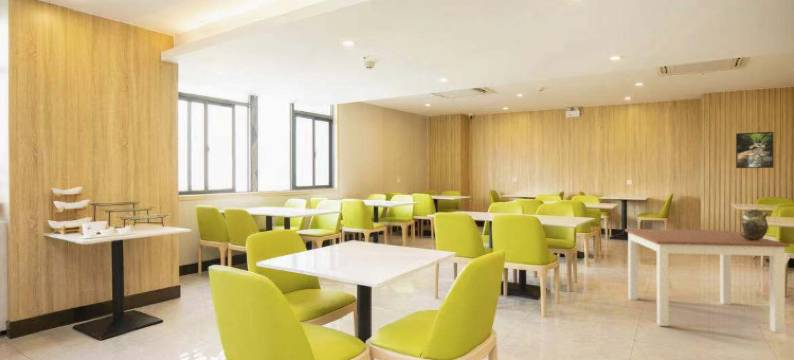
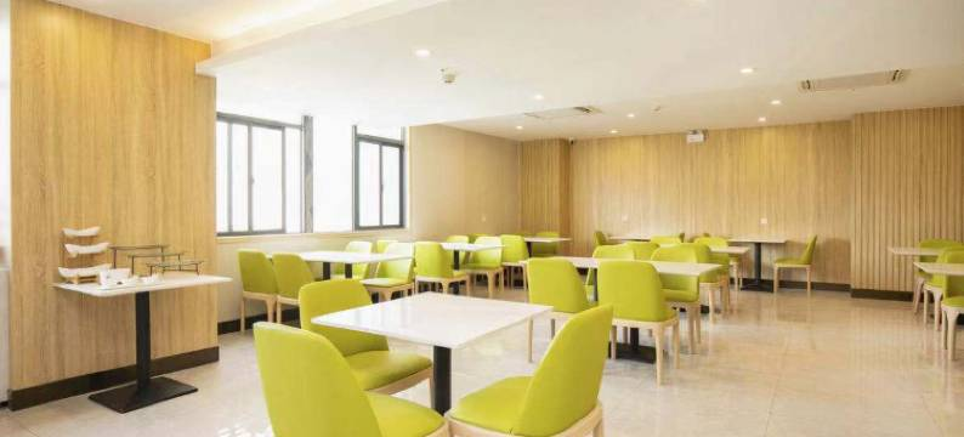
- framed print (754, 150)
- dining table (696, 253)
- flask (754, 223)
